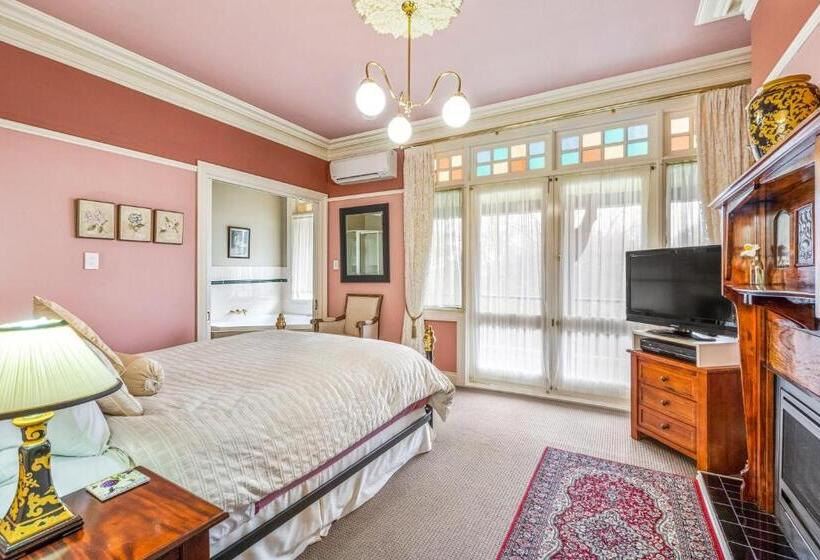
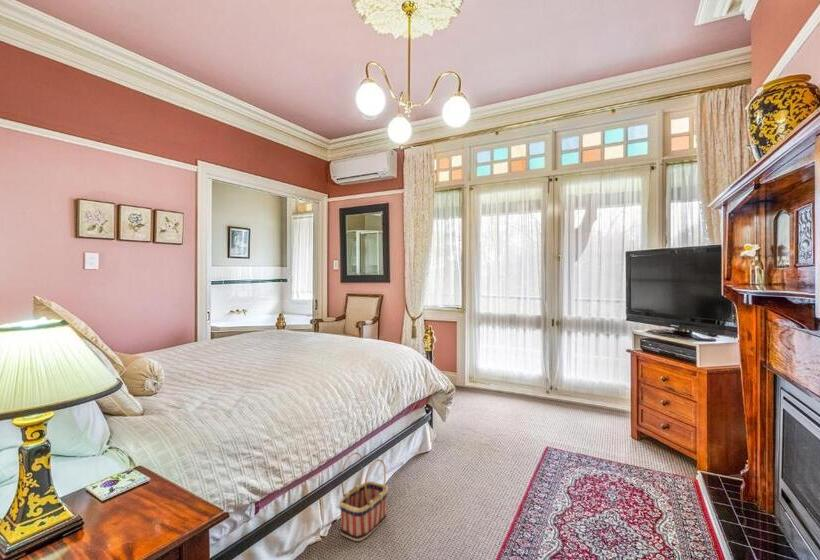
+ basket (364, 490)
